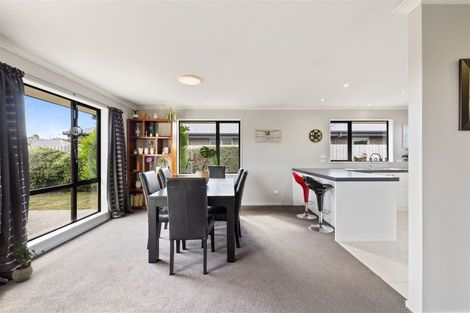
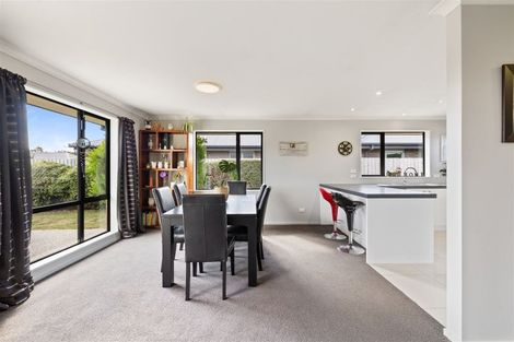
- potted plant (26, 261)
